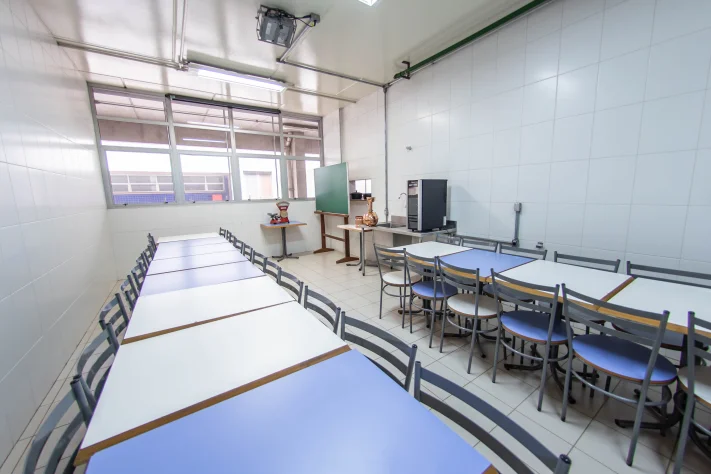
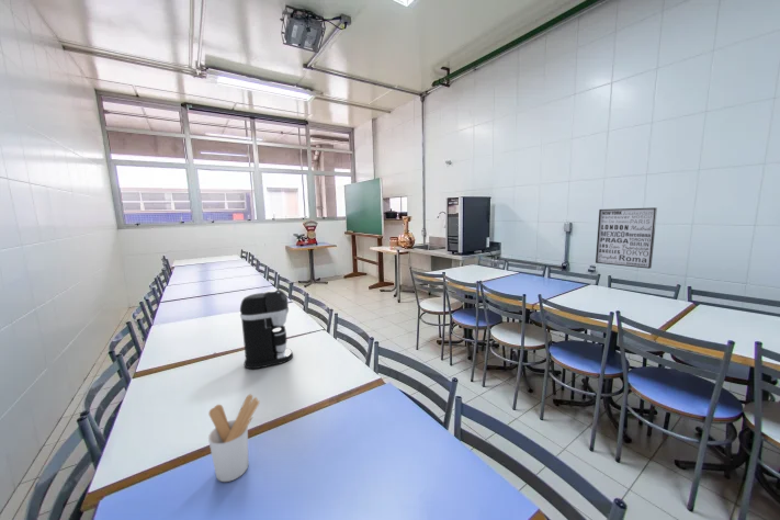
+ utensil holder (237, 434)
+ coffee maker (265, 326)
+ wall art (623, 237)
